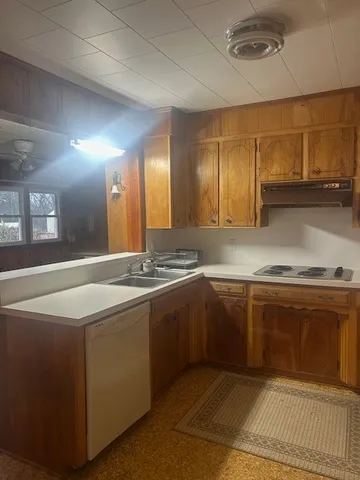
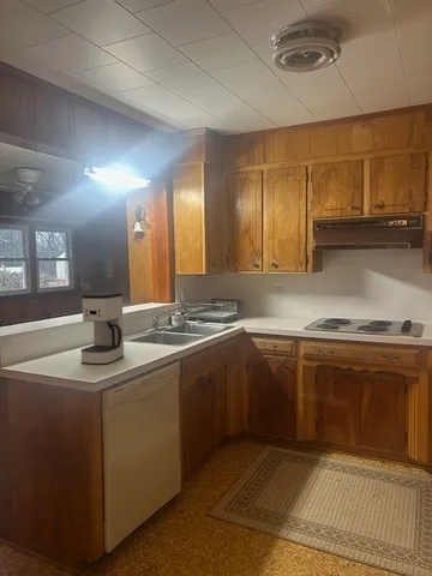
+ coffee maker (103, 326)
